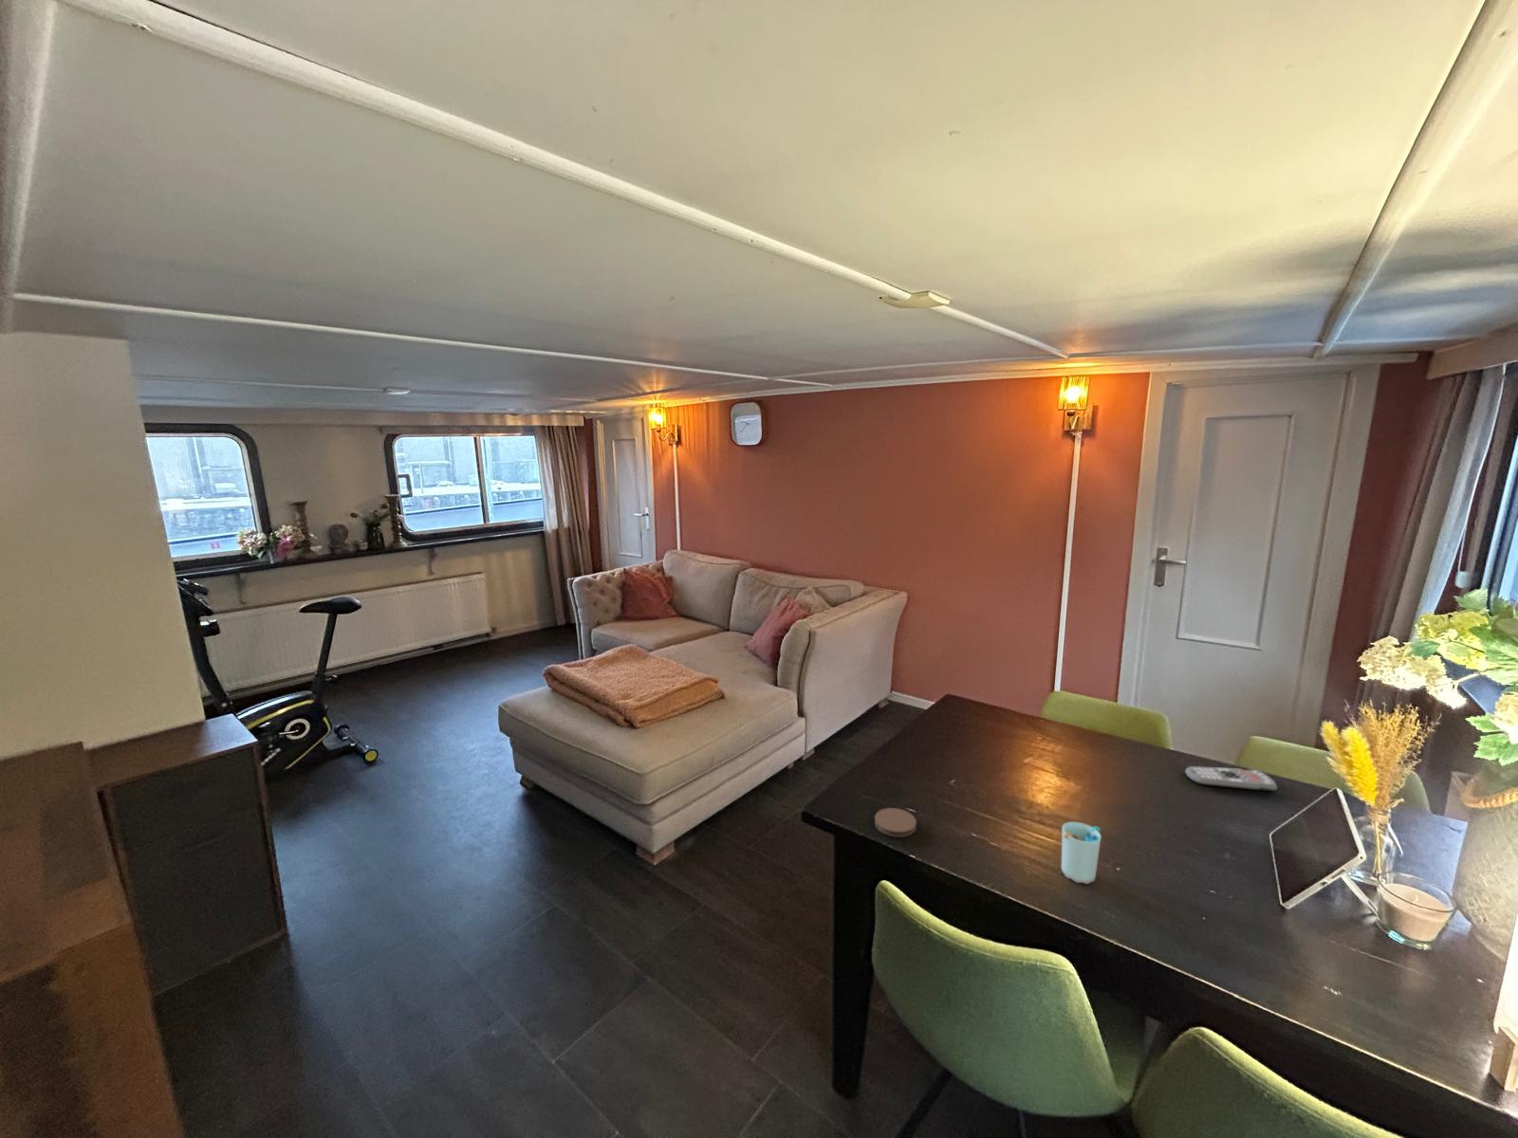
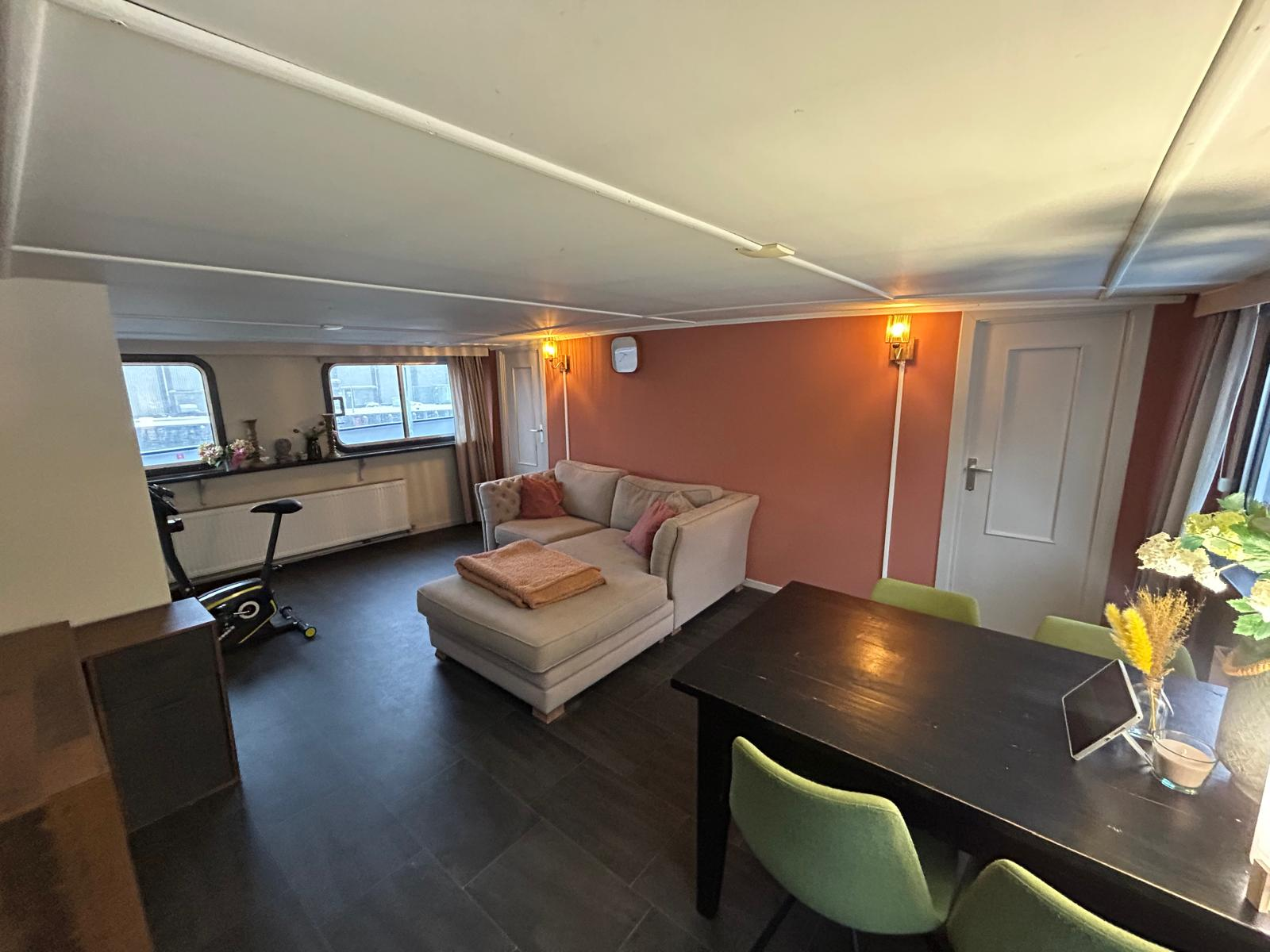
- remote control (1228, 778)
- cup (1078, 848)
- coaster (895, 821)
